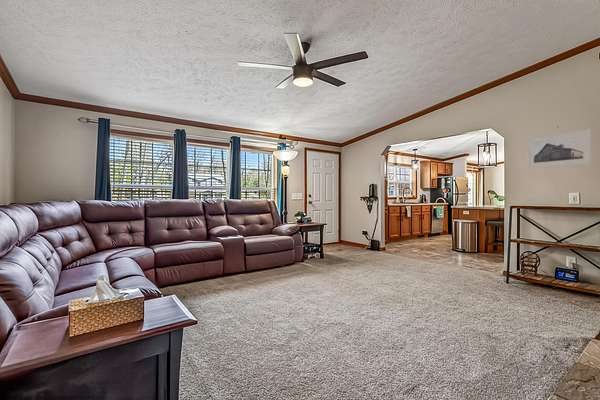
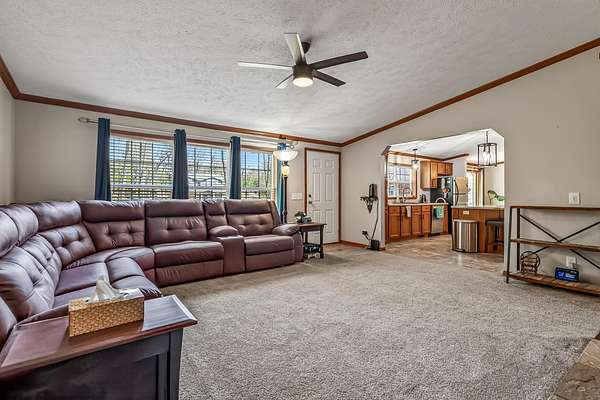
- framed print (557, 150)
